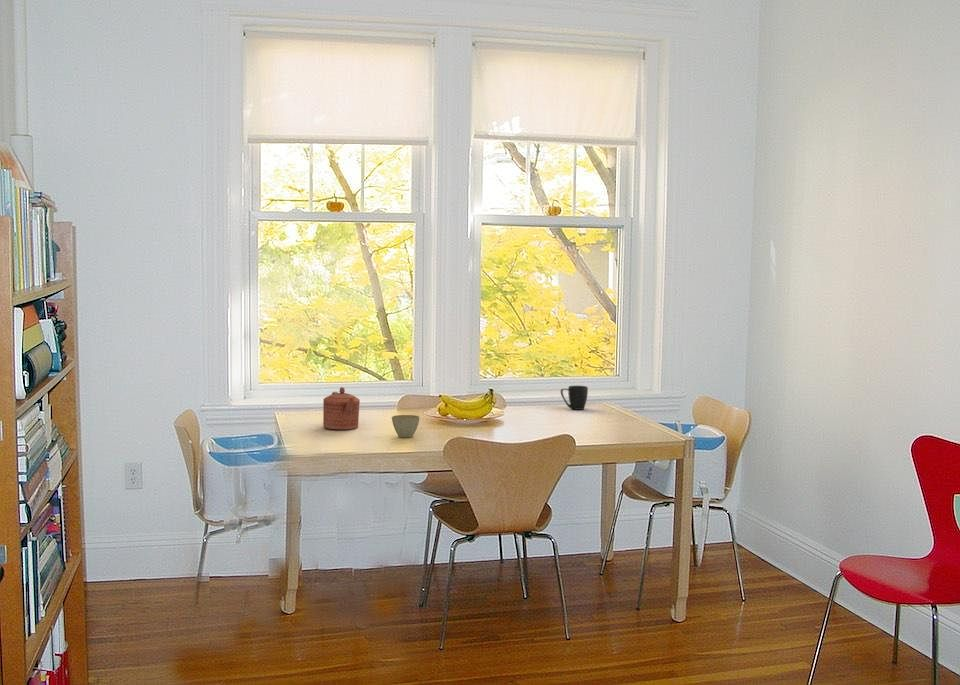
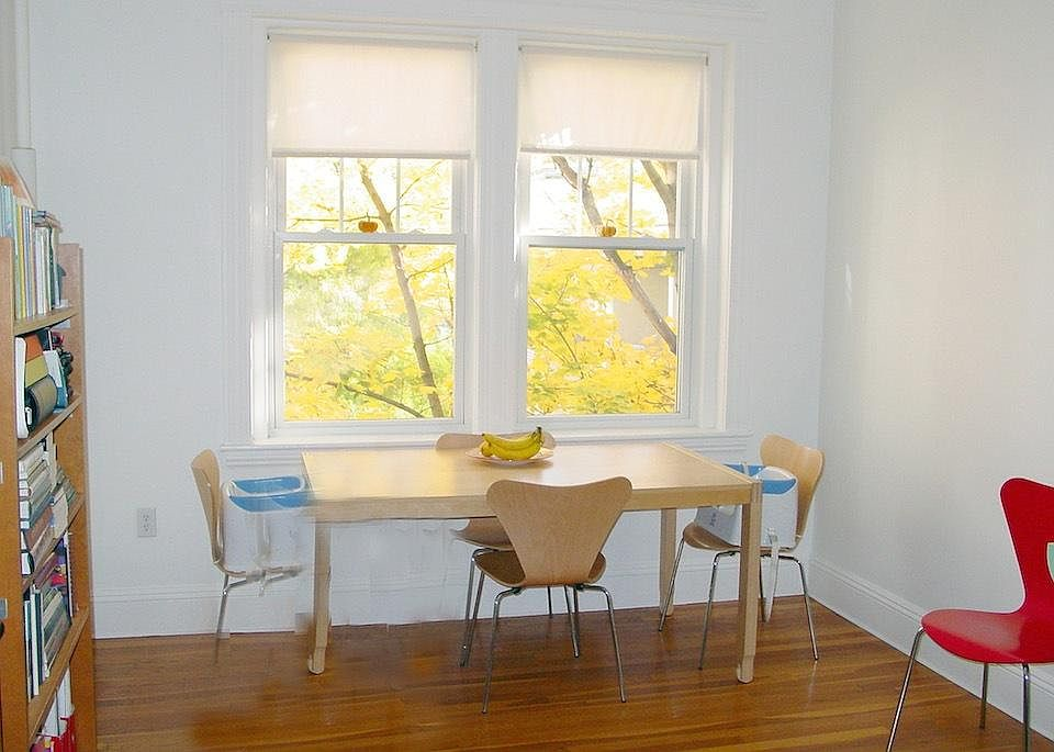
- flower pot (405, 426)
- mug (573, 397)
- teapot (341, 407)
